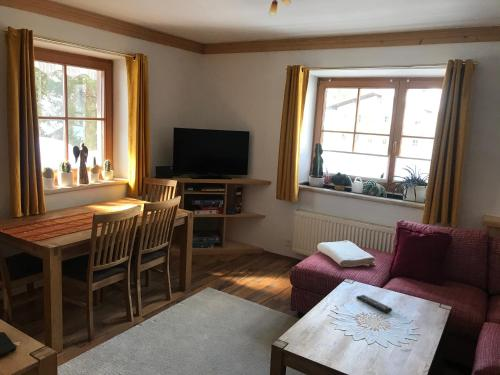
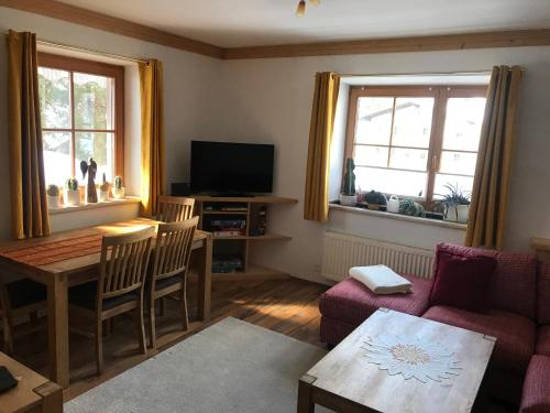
- remote control (373, 303)
